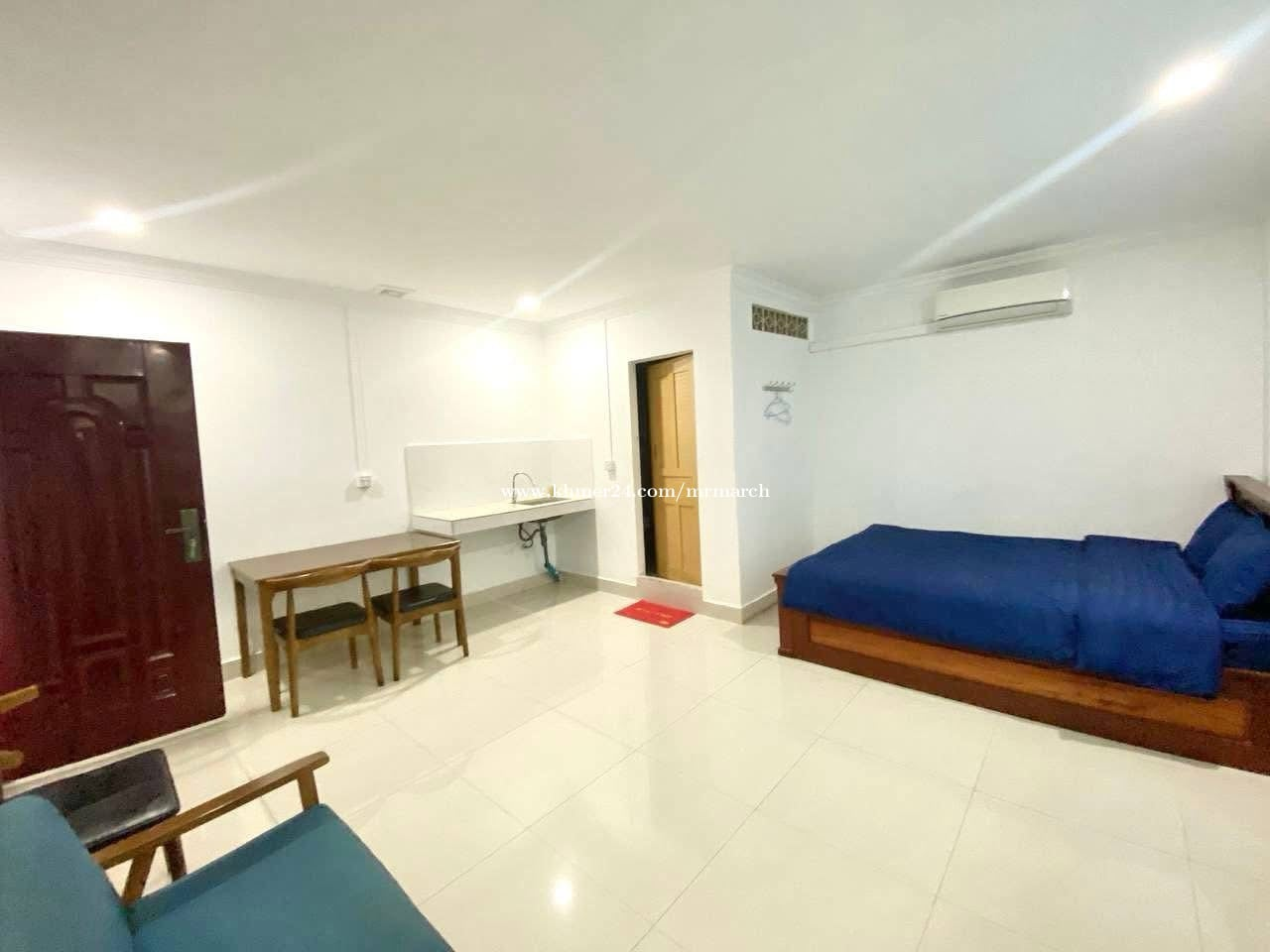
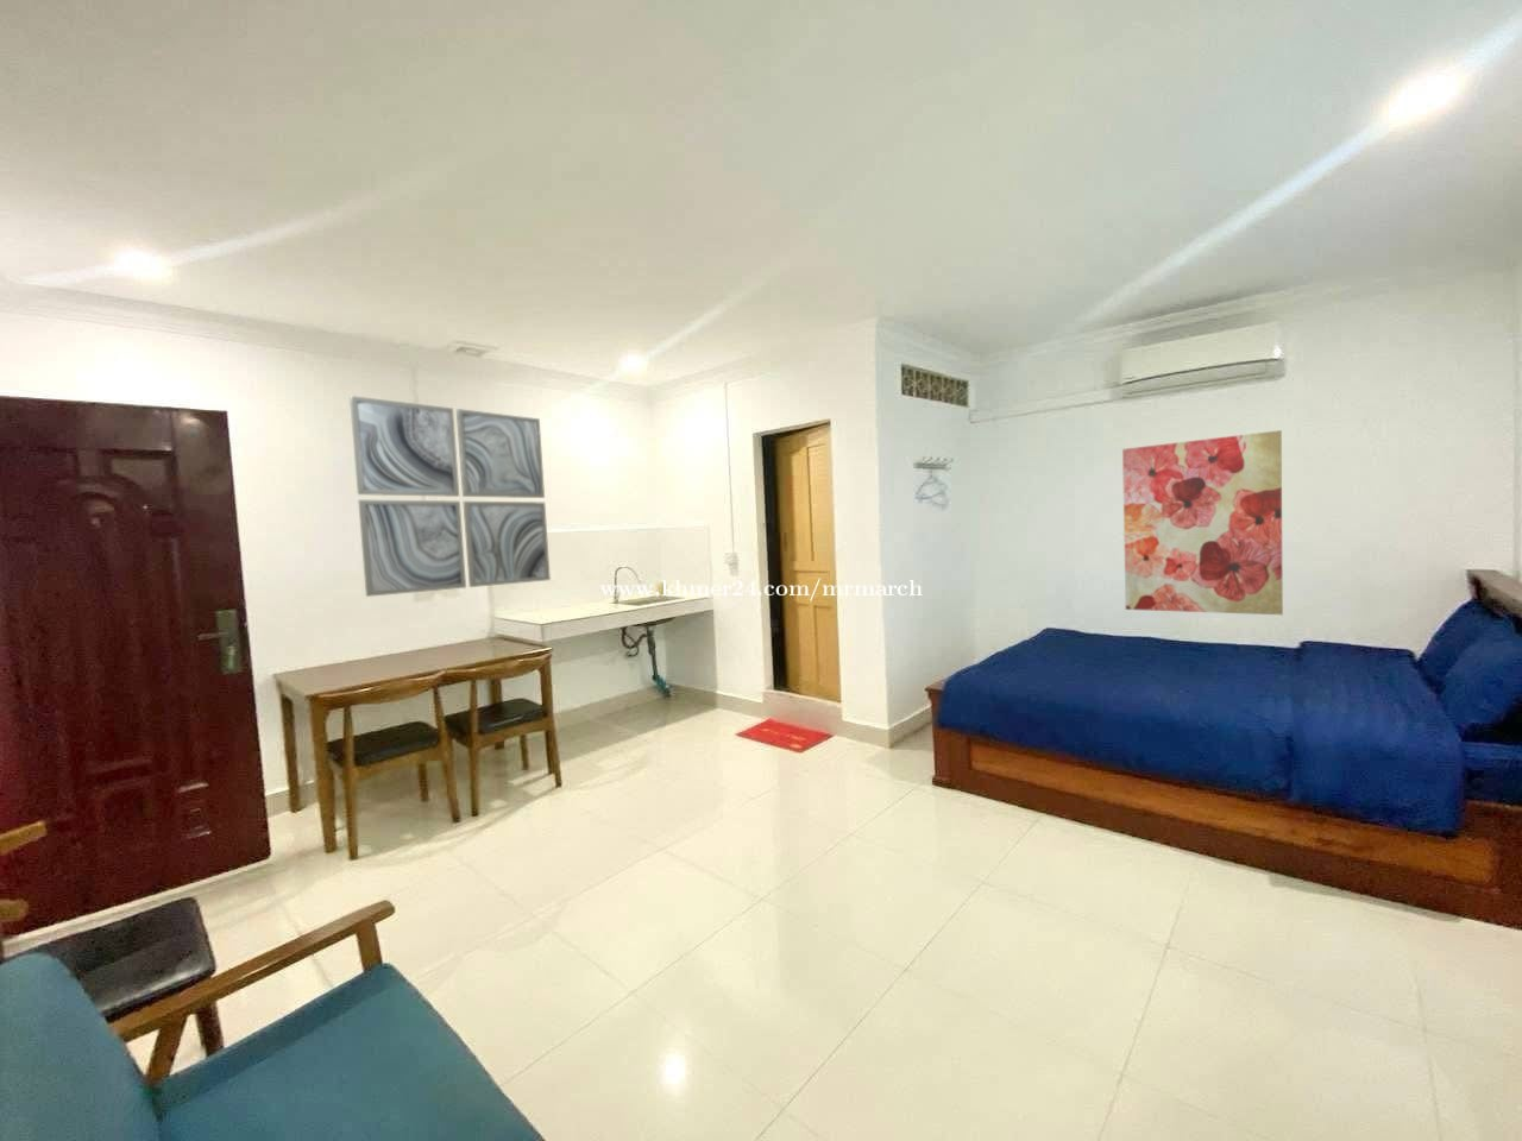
+ wall art (463, 496)
+ wall art (1197, 526)
